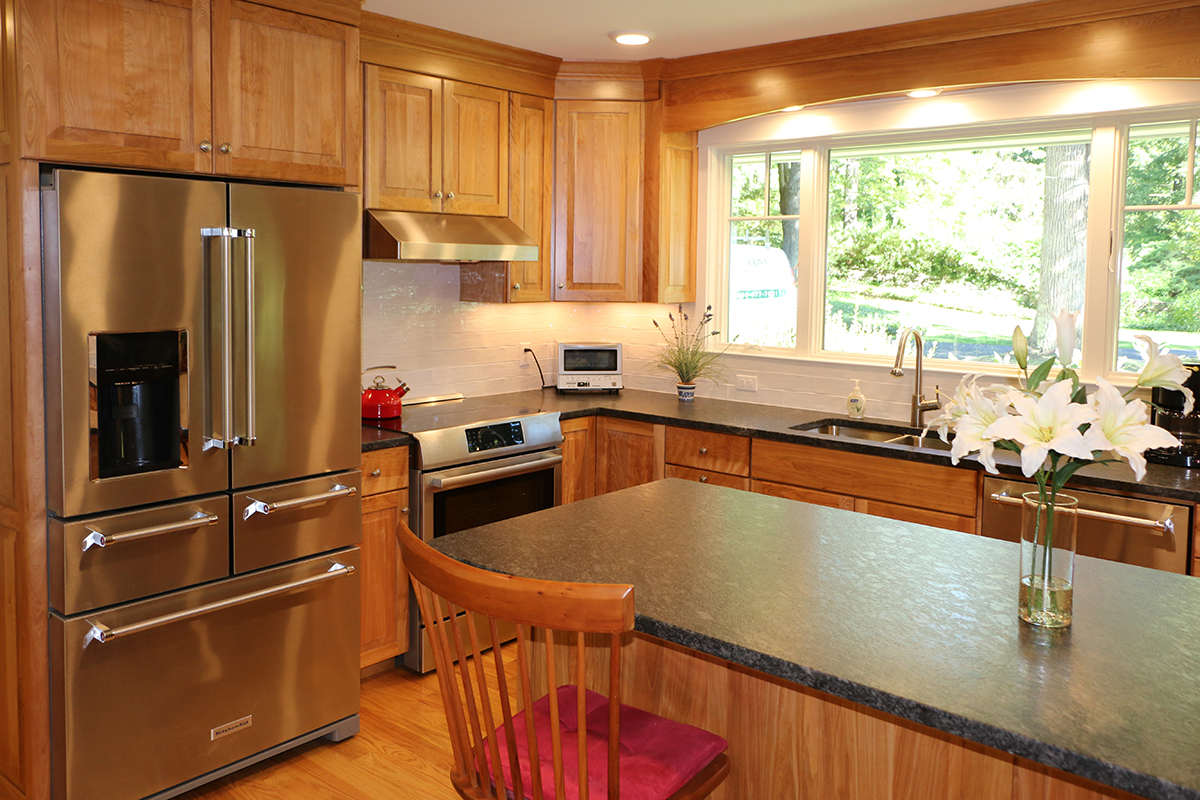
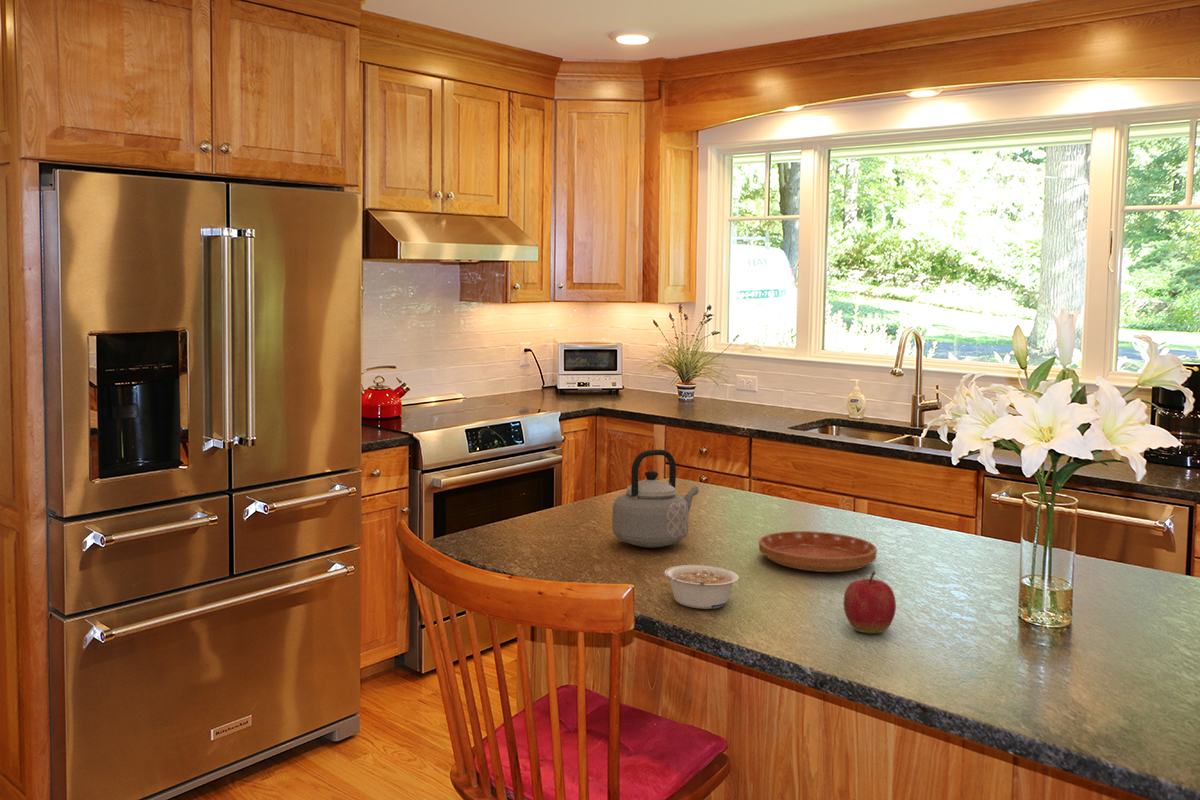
+ saucer (816, 552)
+ legume (702, 585)
+ teapot (658, 495)
+ apple (869, 599)
